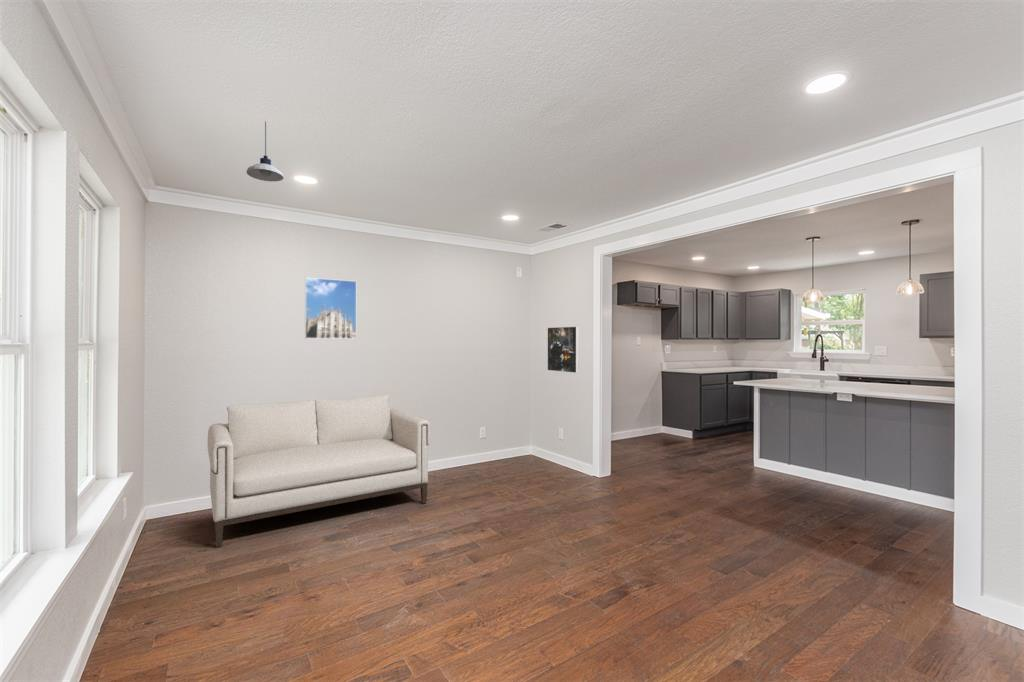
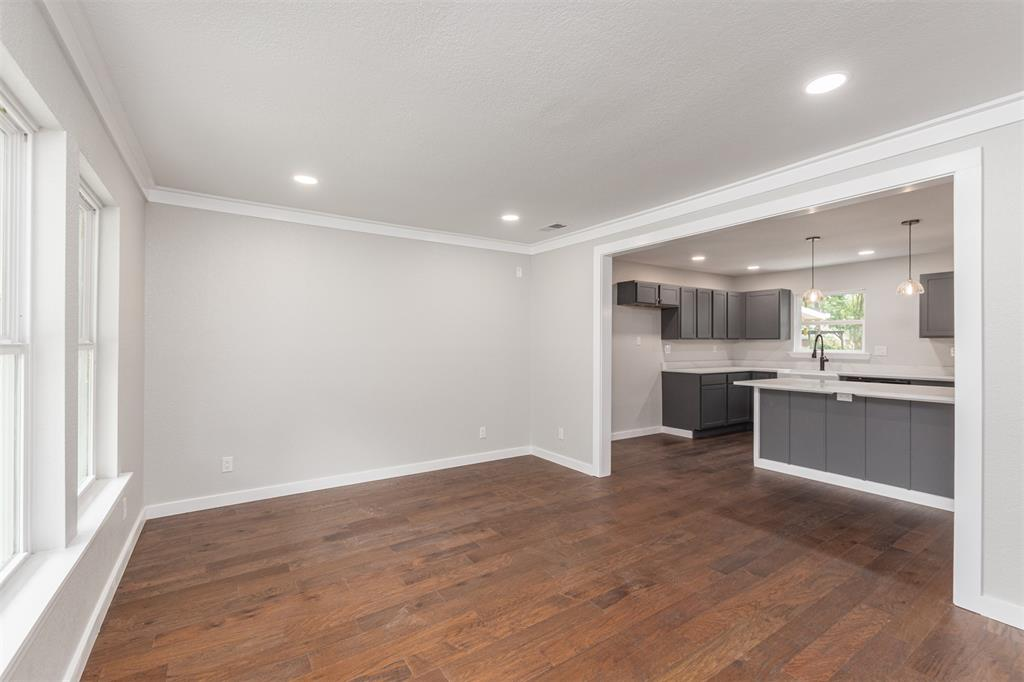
- pendant light (265, 148)
- sofa (322, 454)
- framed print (331, 309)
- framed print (562, 349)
